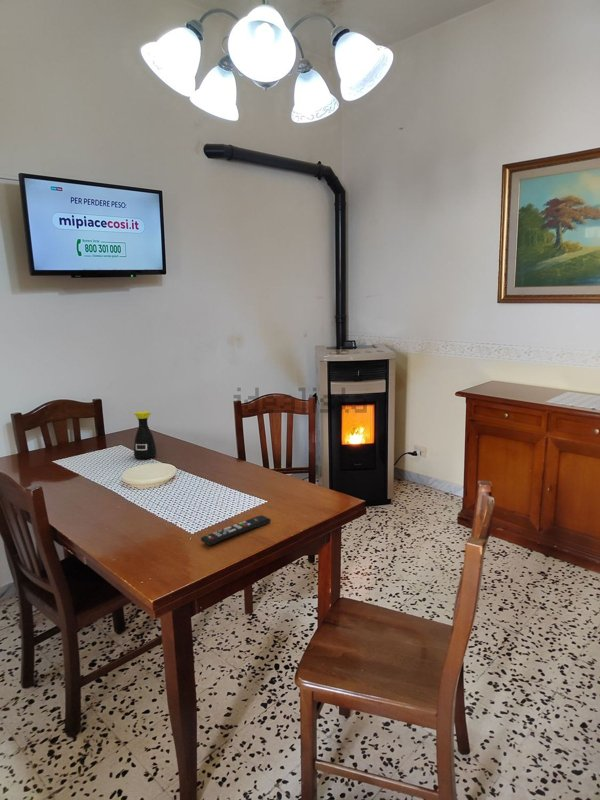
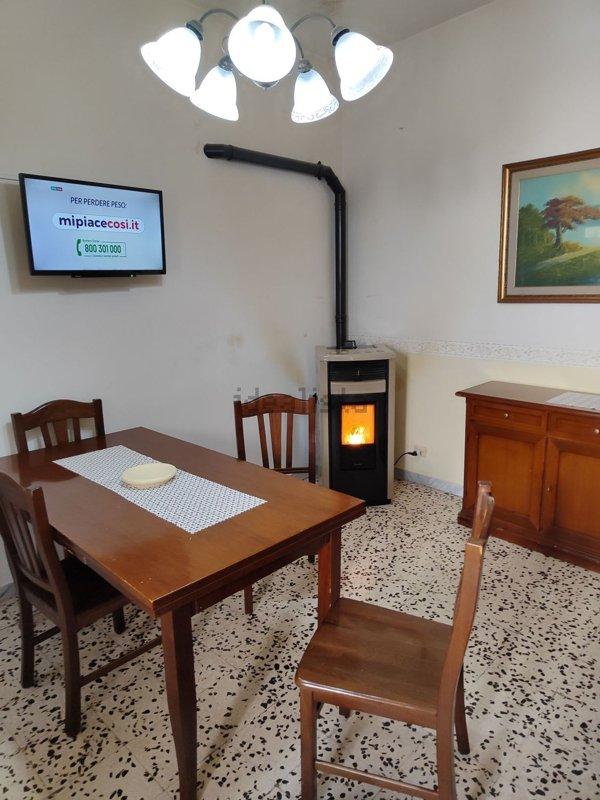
- bottle (143, 434)
- remote control (237, 529)
